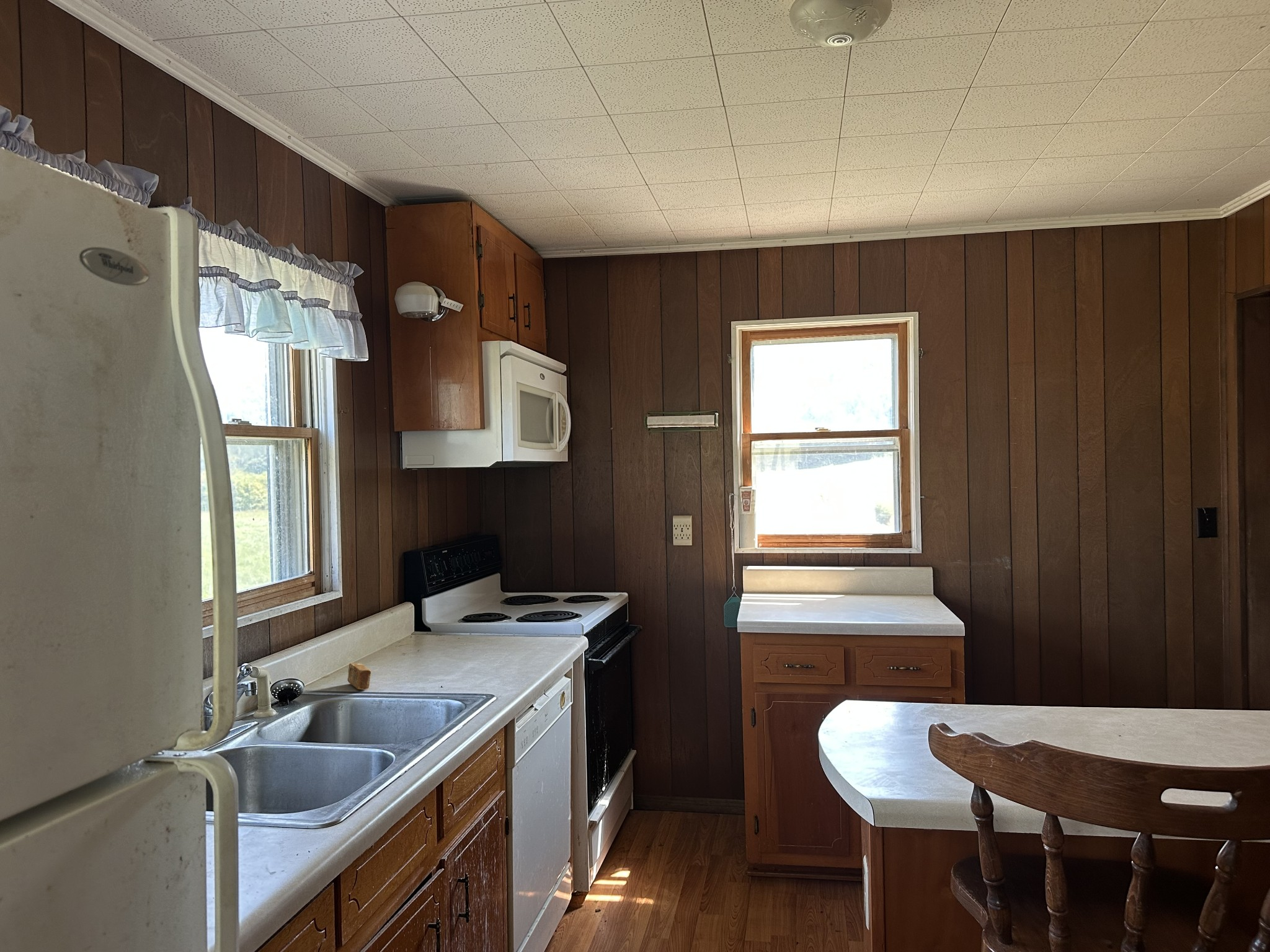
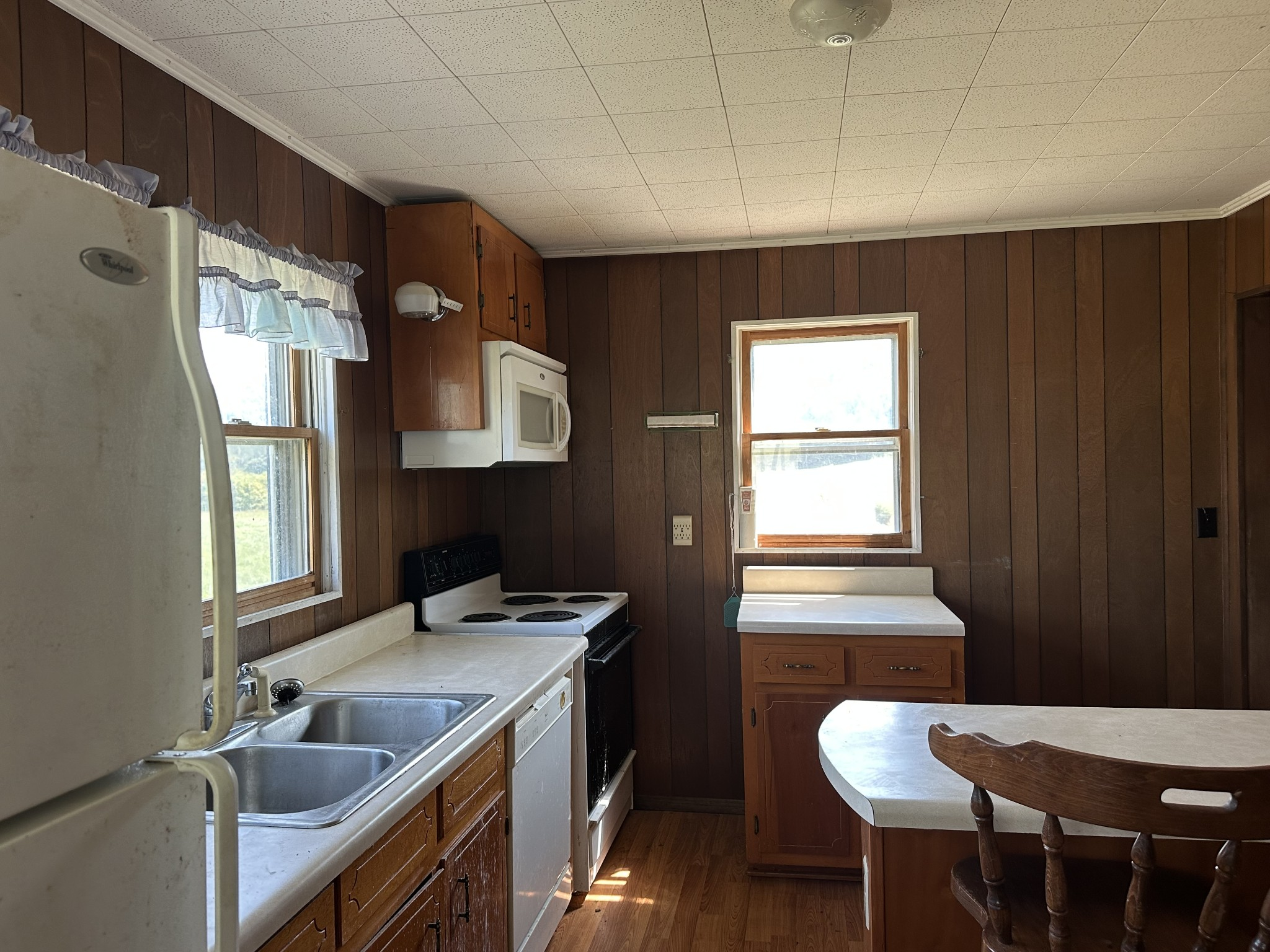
- soap bar (359, 676)
